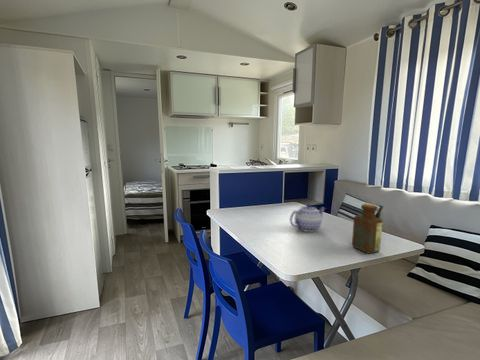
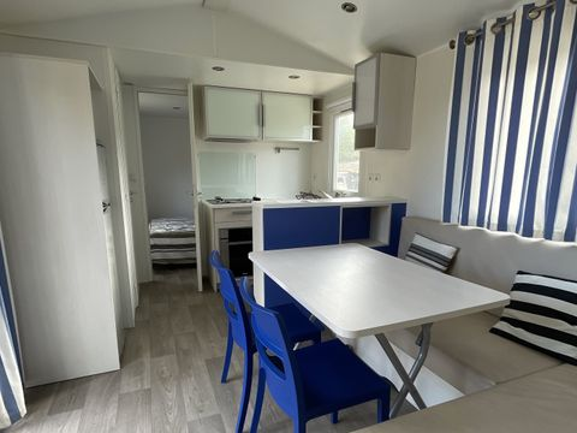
- teapot (308, 216)
- bottle (367, 226)
